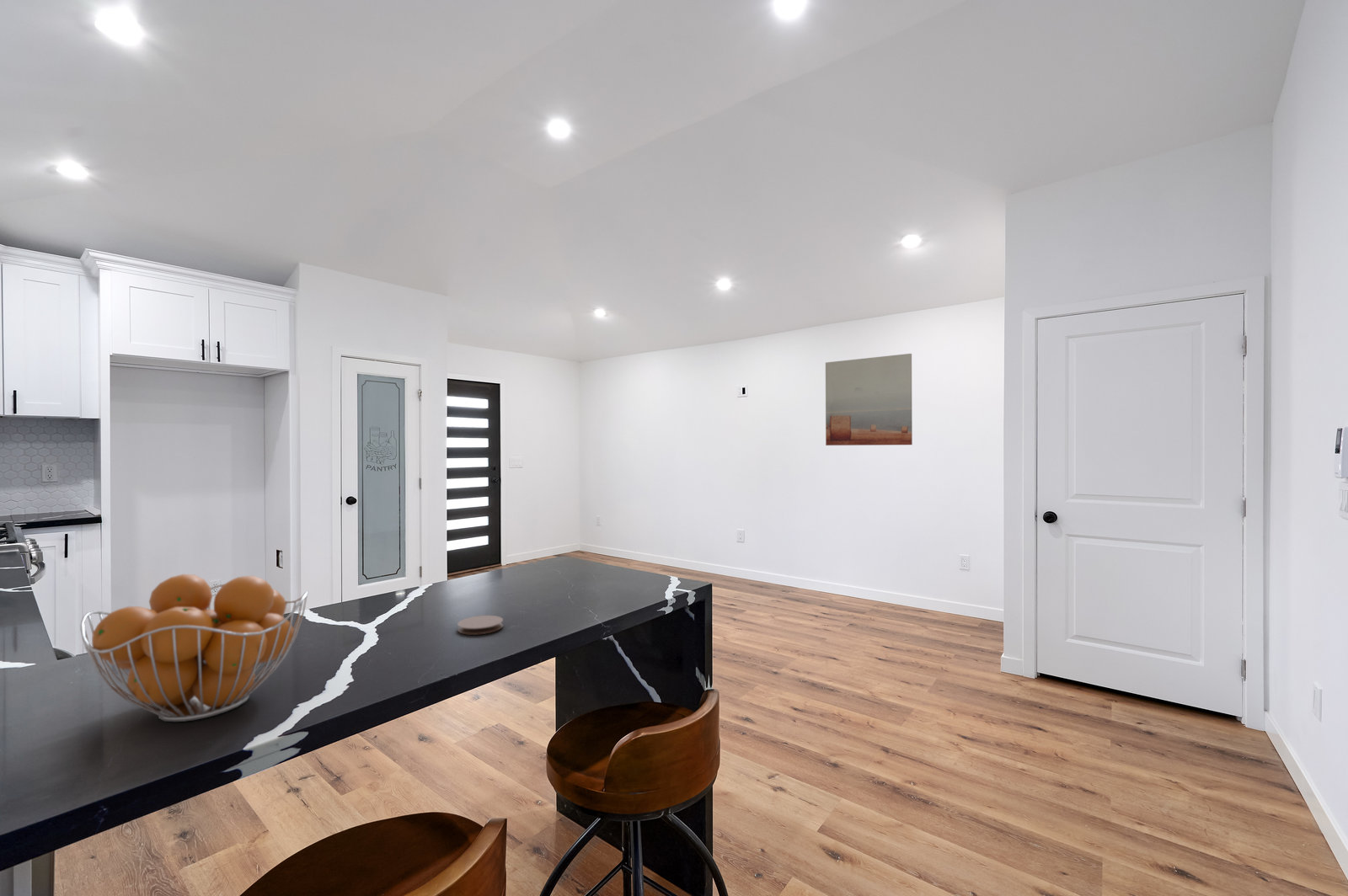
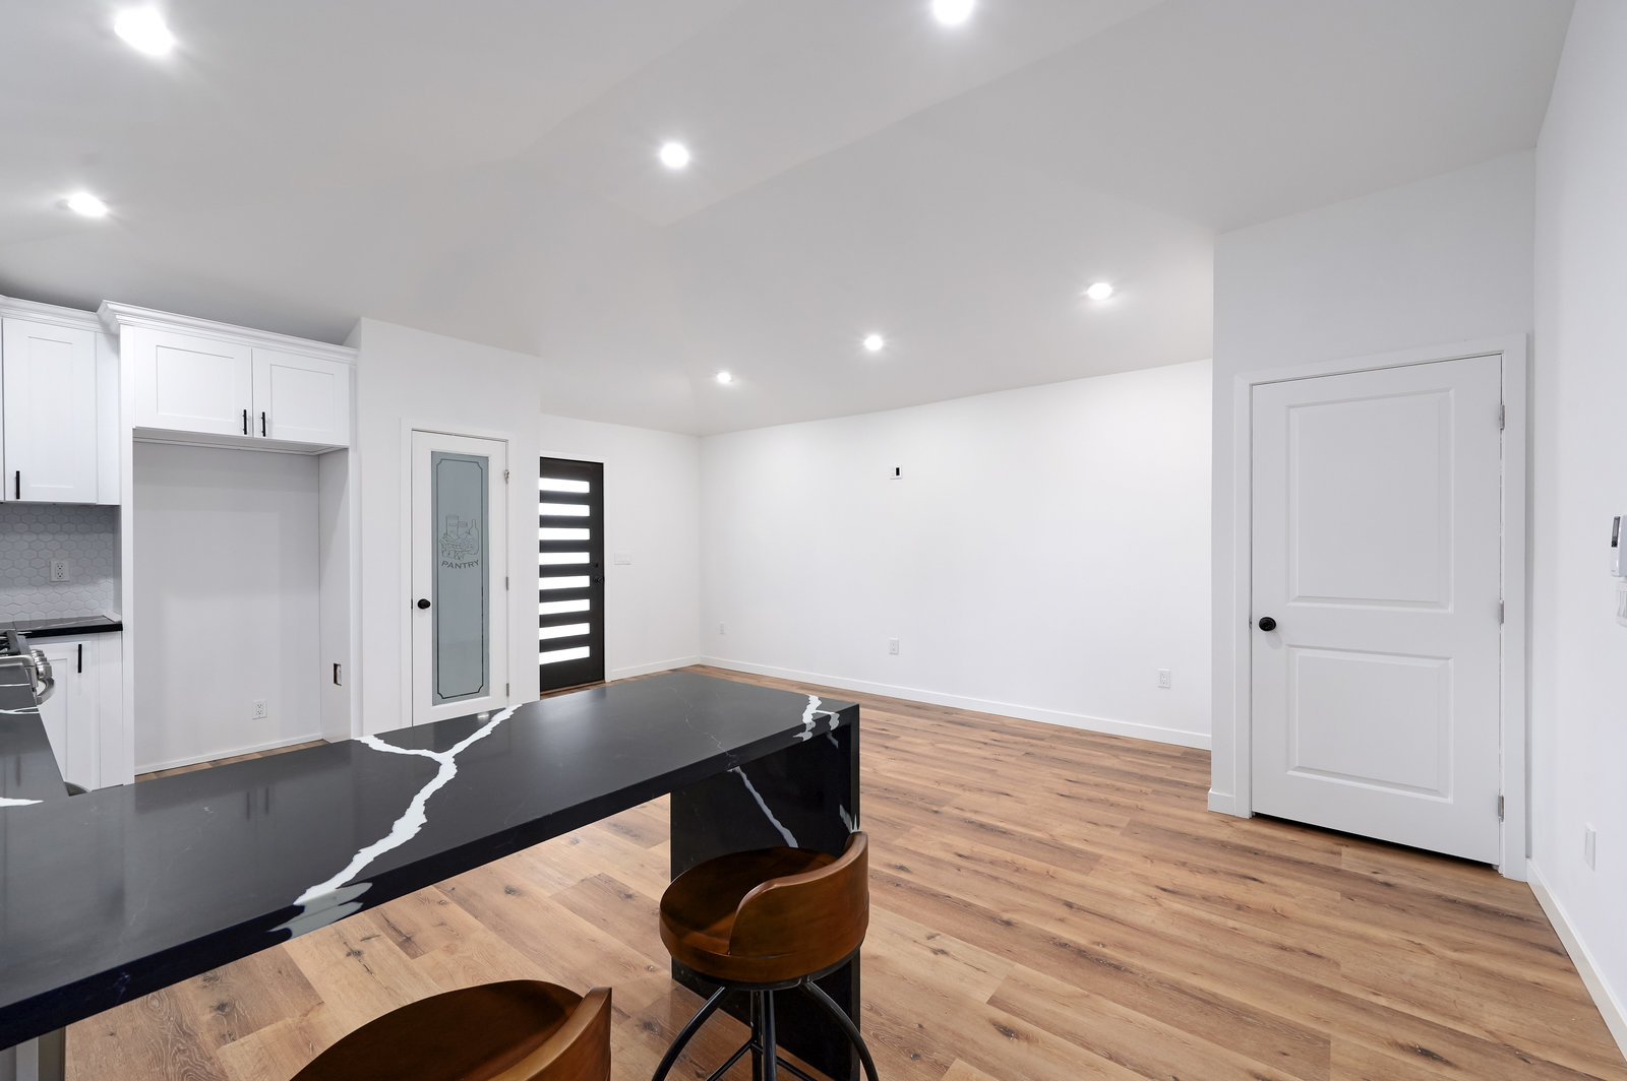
- coaster (480, 624)
- fruit basket (204, 641)
- wall art (866, 402)
